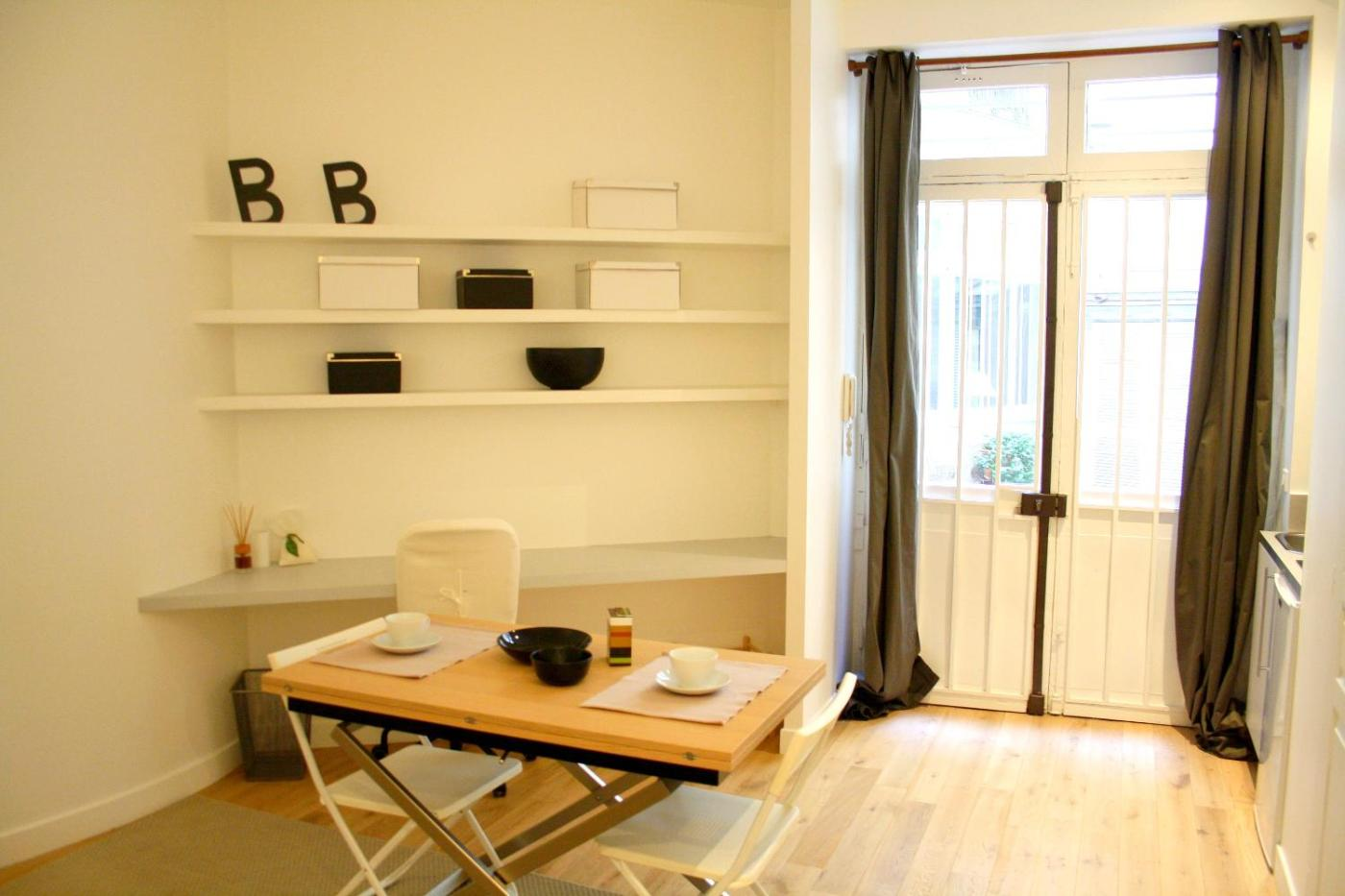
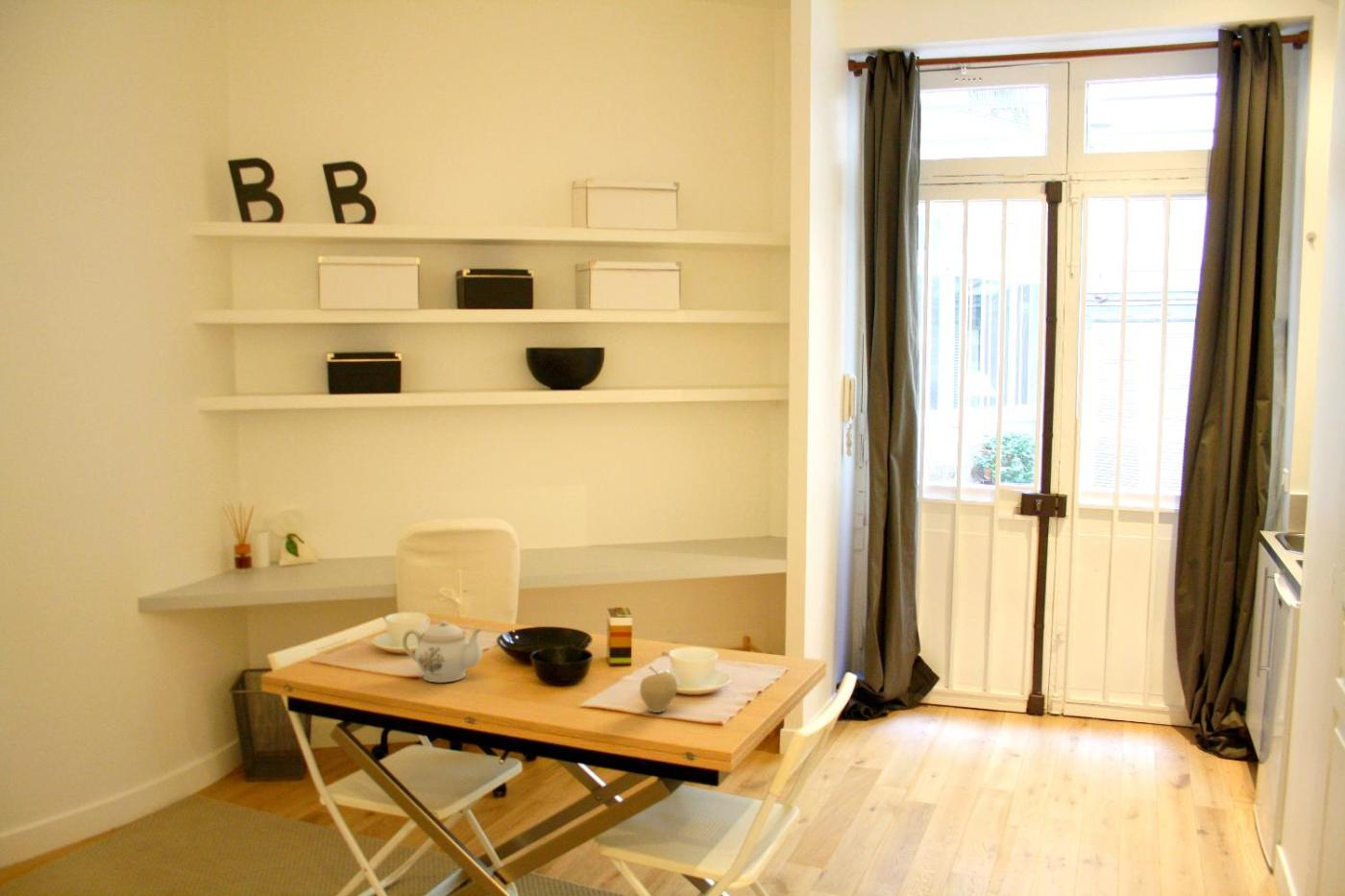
+ teapot (441, 648)
+ fruit (659, 688)
